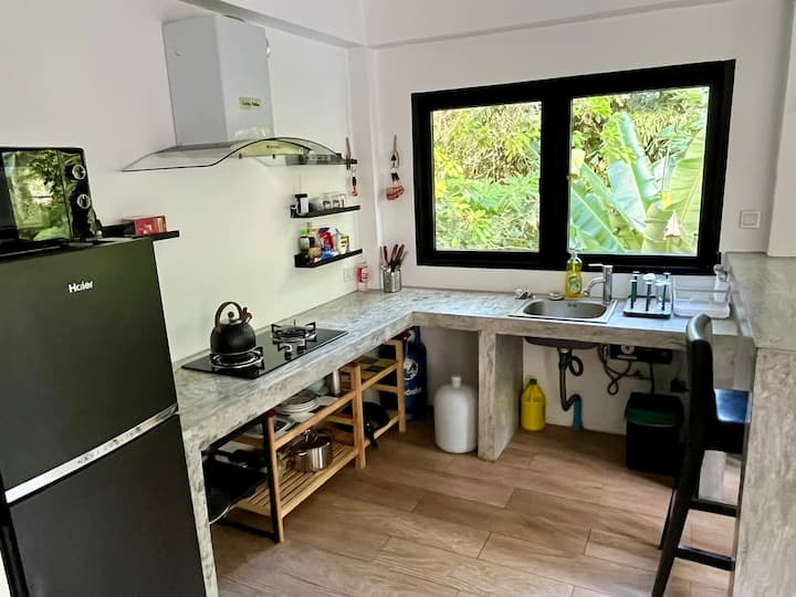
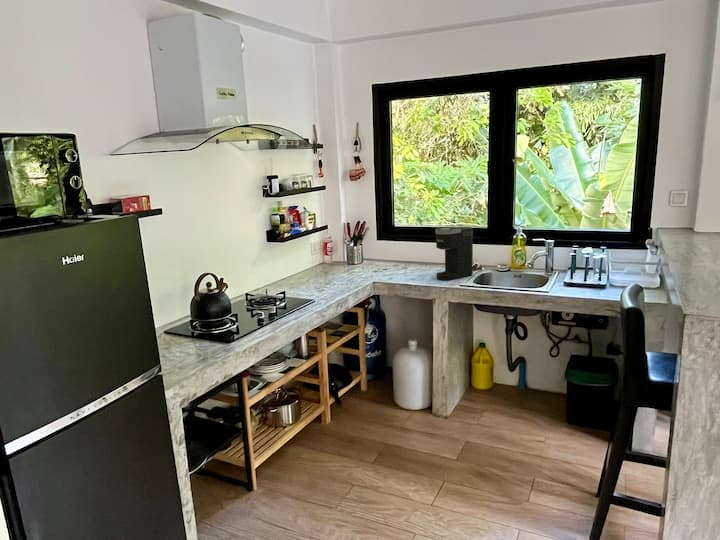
+ coffee maker (454, 252)
